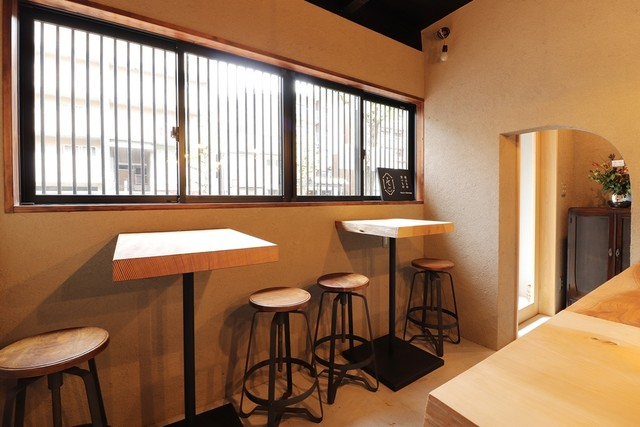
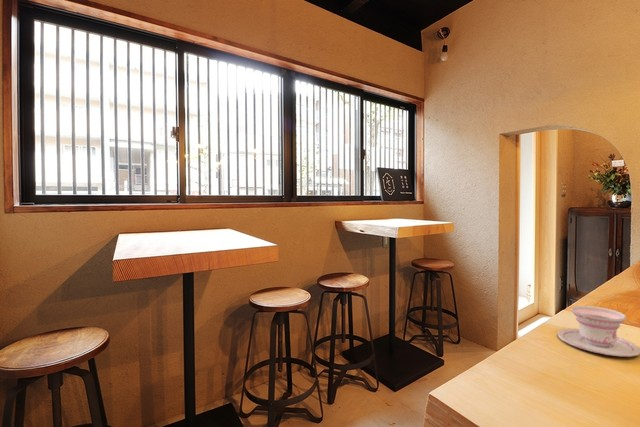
+ teacup (596, 327)
